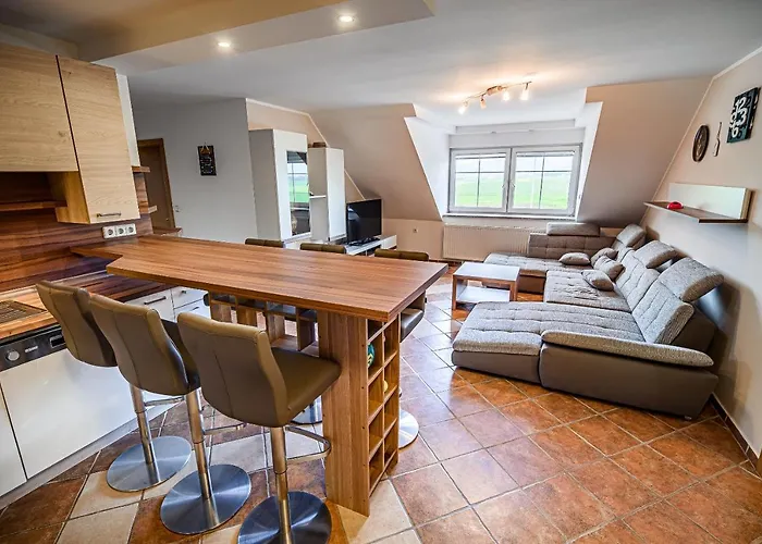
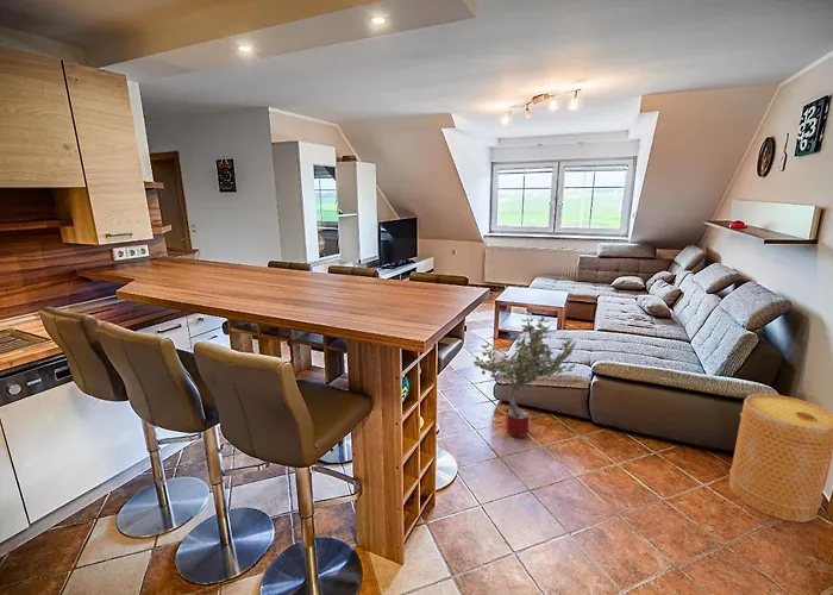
+ basket (779, 453)
+ potted tree (521, 374)
